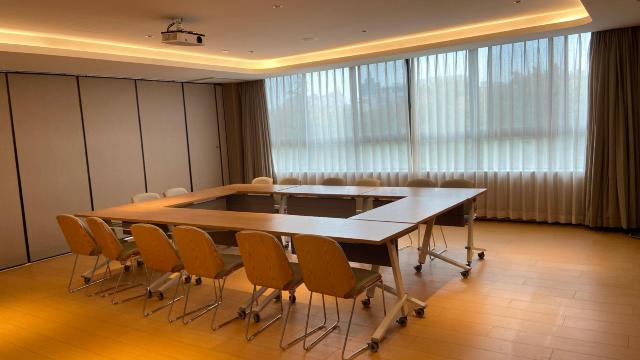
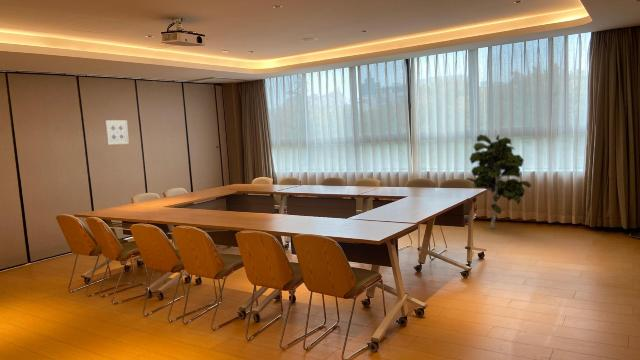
+ indoor plant (496, 181)
+ wall art (117, 132)
